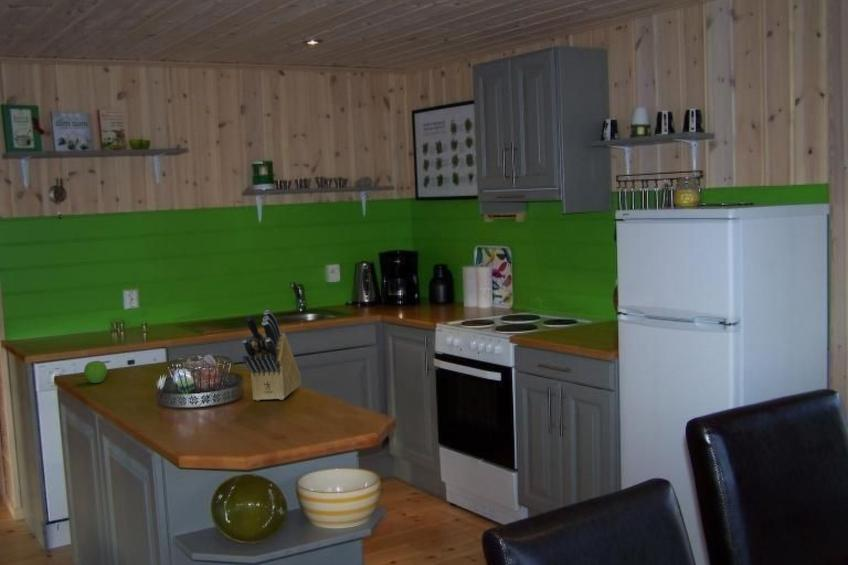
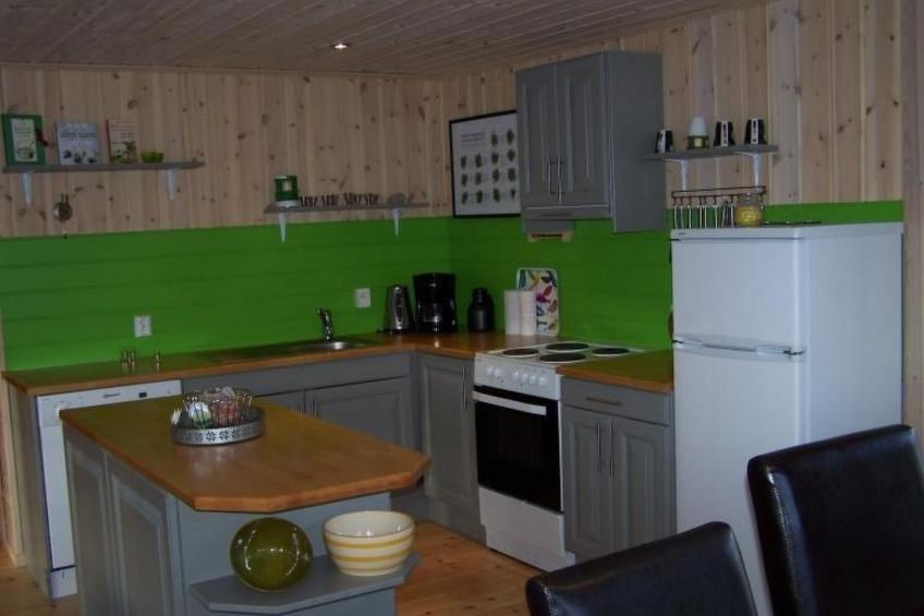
- knife block (271, 351)
- fruit (95, 372)
